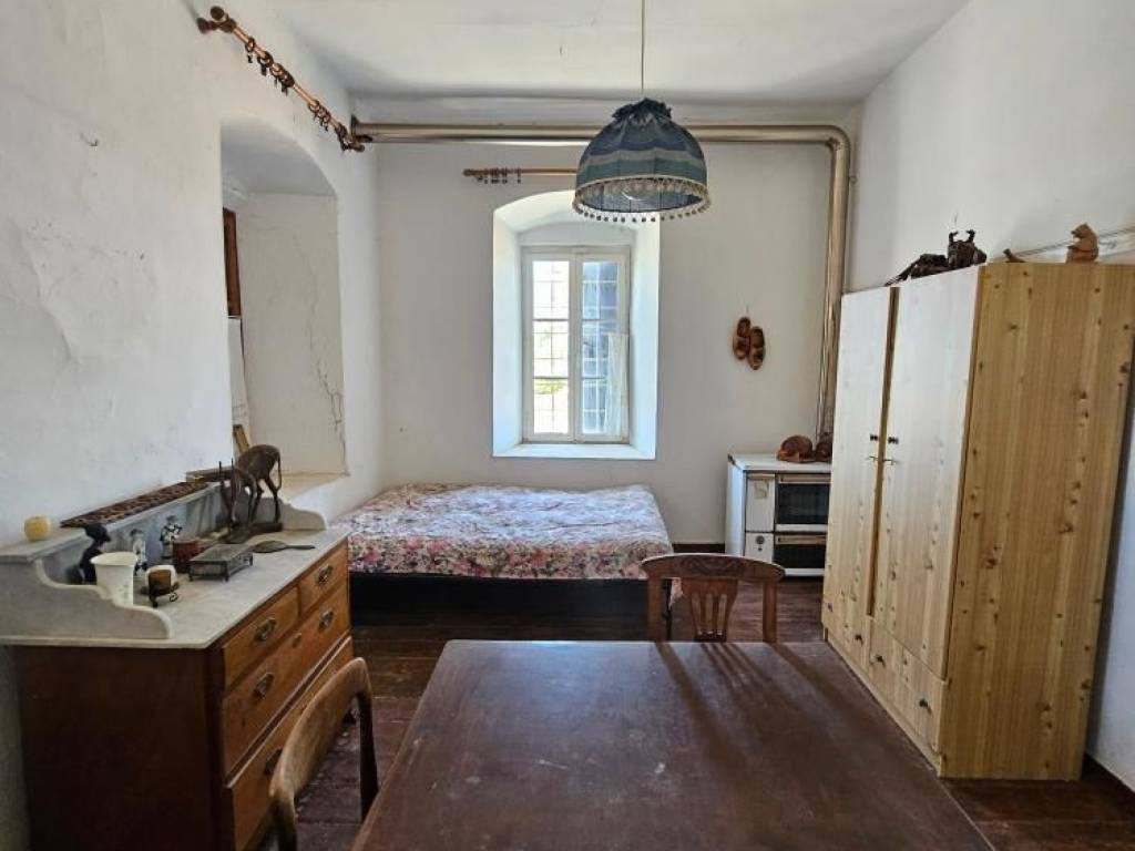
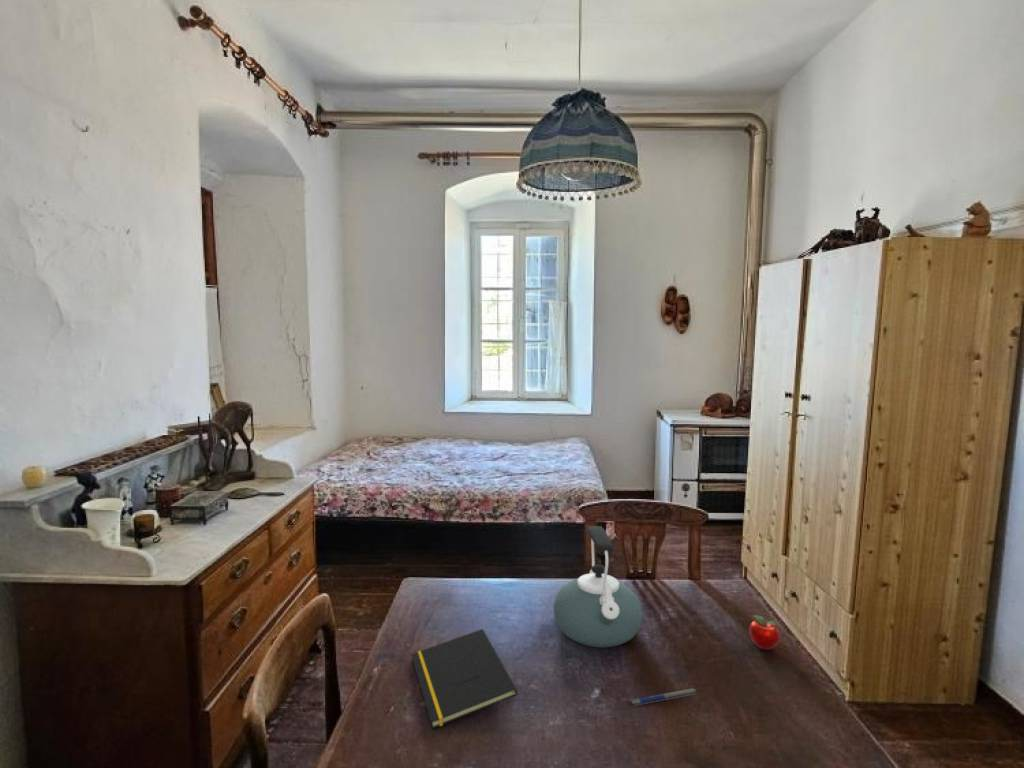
+ pen (664, 695)
+ notepad (460, 673)
+ apple (763, 631)
+ kettle (600, 586)
